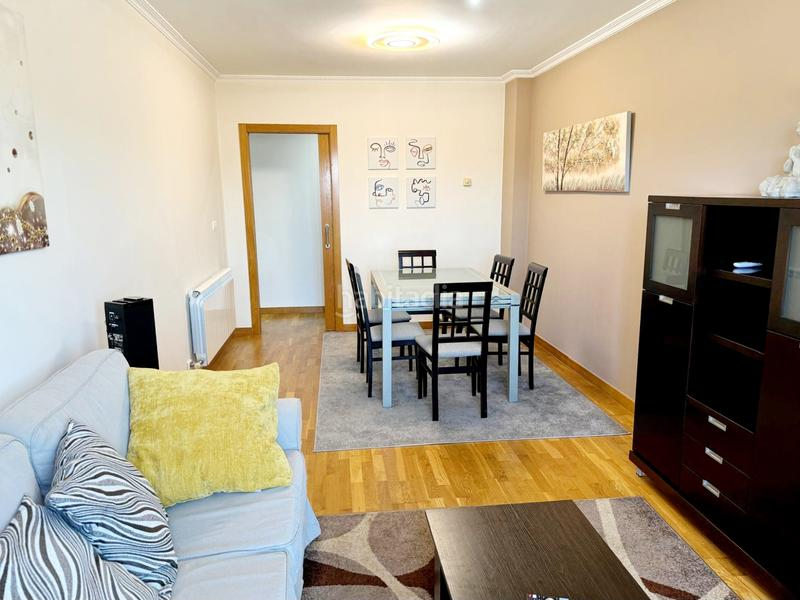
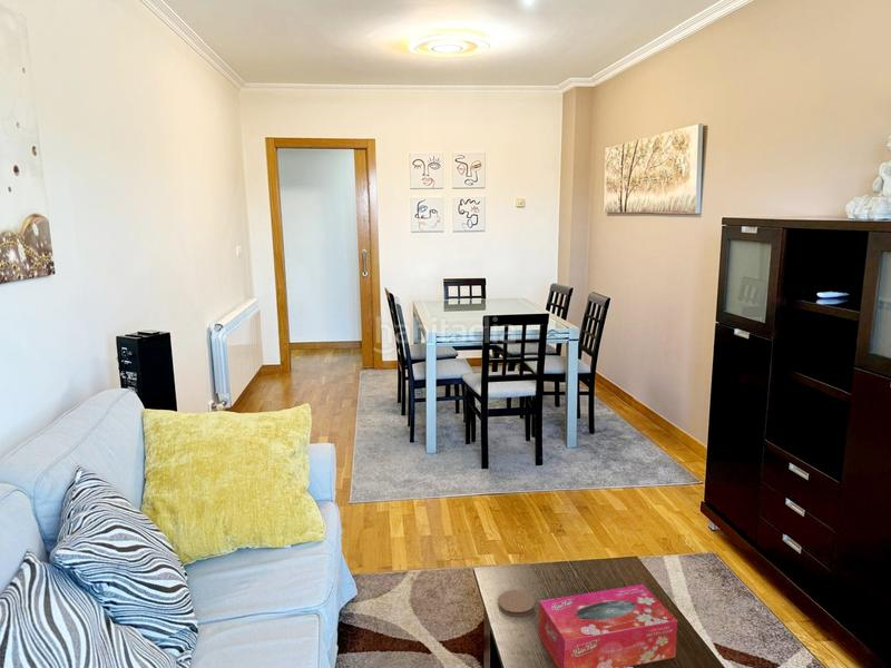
+ coaster (516, 602)
+ tissue box (606, 628)
